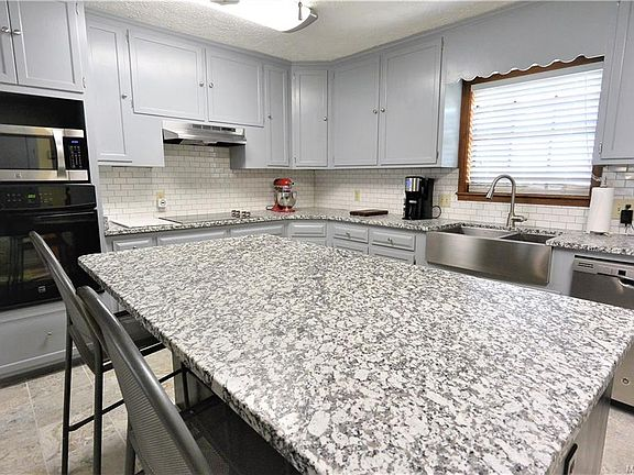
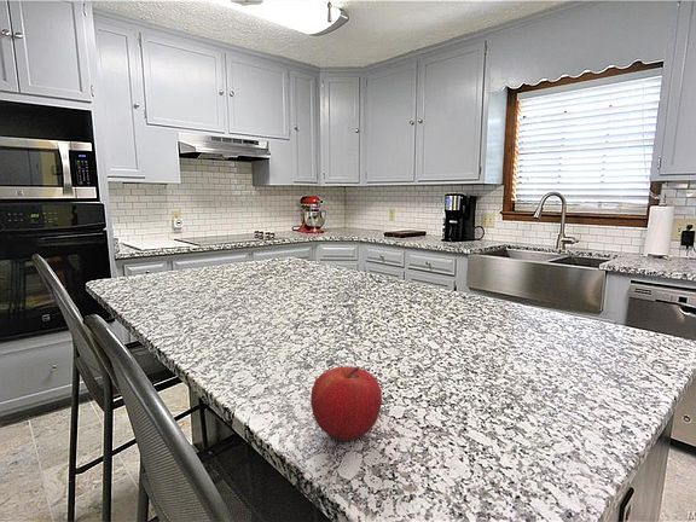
+ fruit (346, 399)
